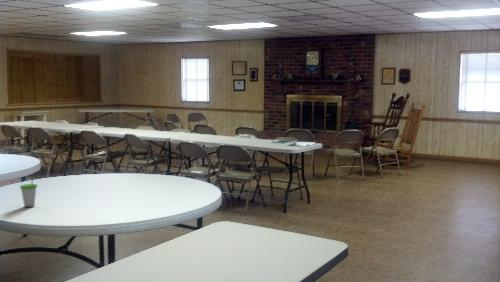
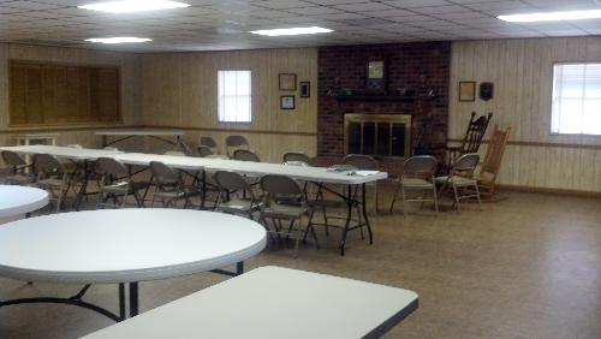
- cup (28, 191)
